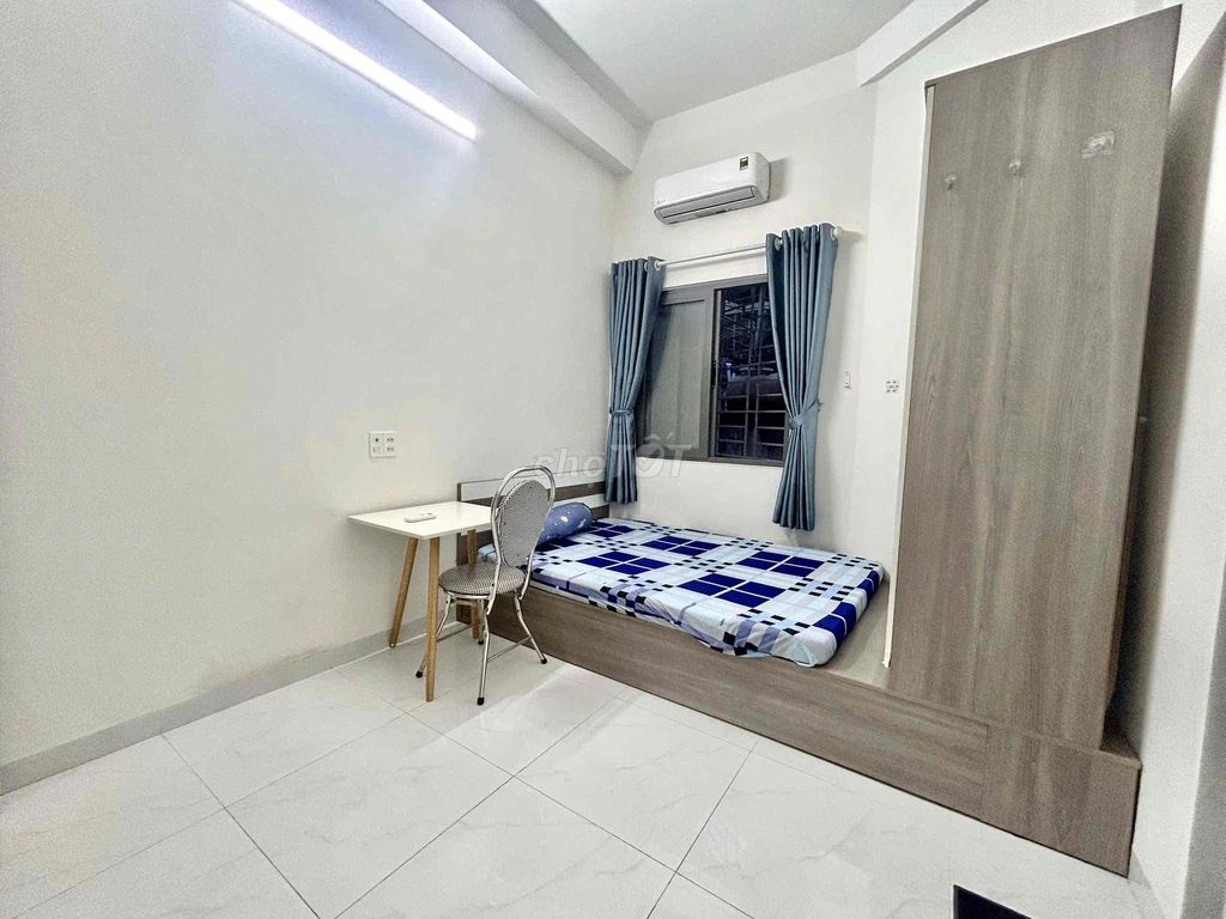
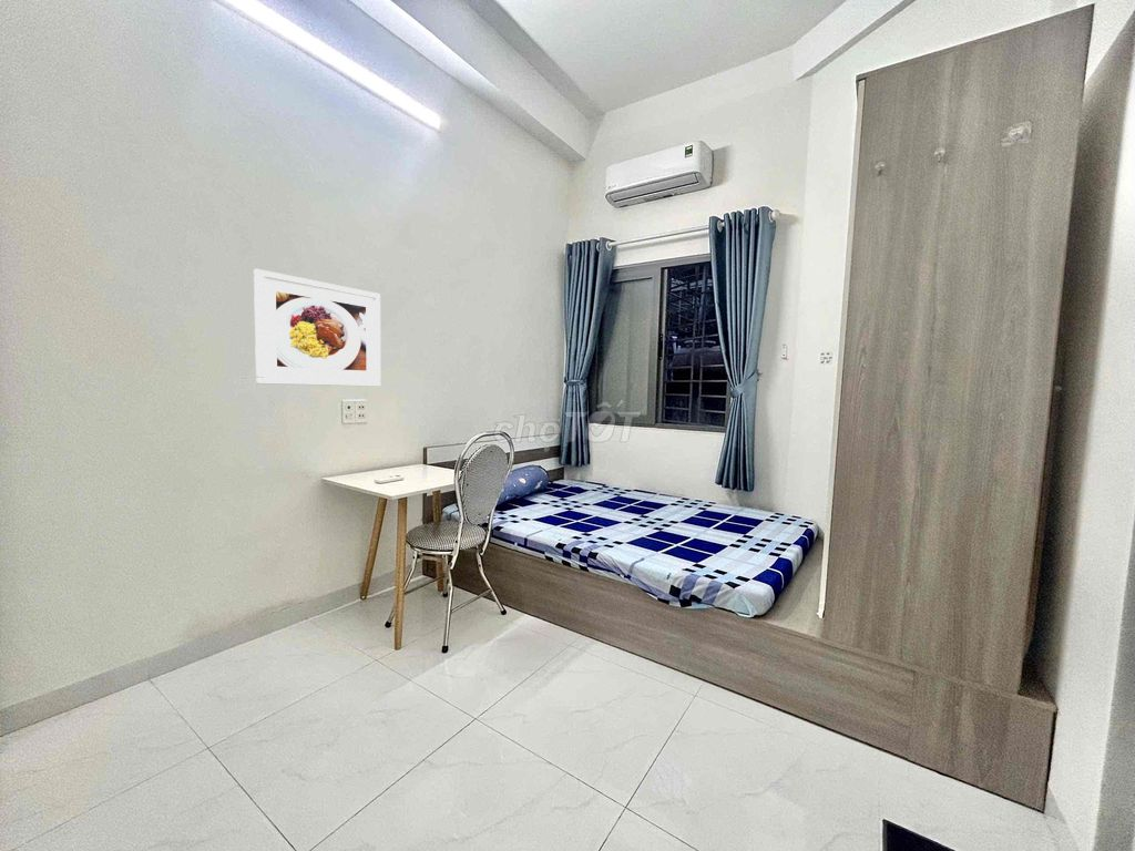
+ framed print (324, 334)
